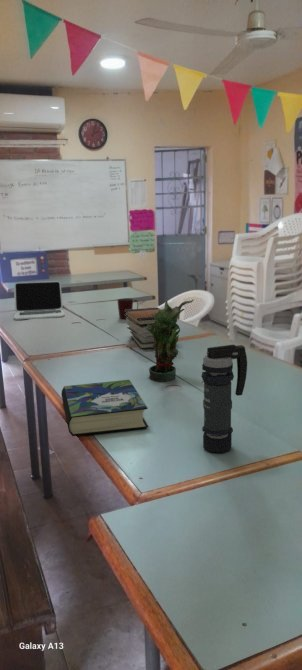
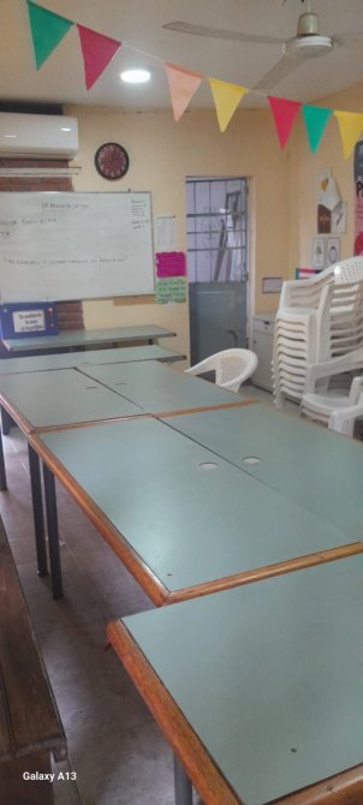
- book stack (150, 324)
- book (101, 405)
- smoke grenade (223, 397)
- laptop (38, 299)
- mug (128, 308)
- potted plant (168, 339)
